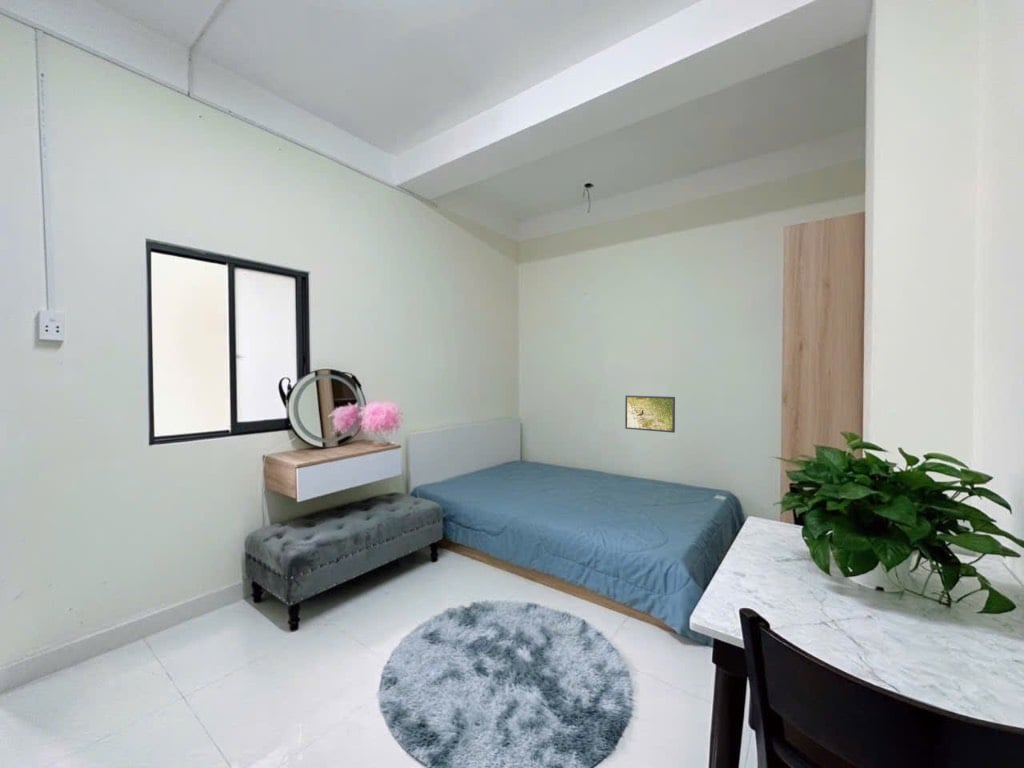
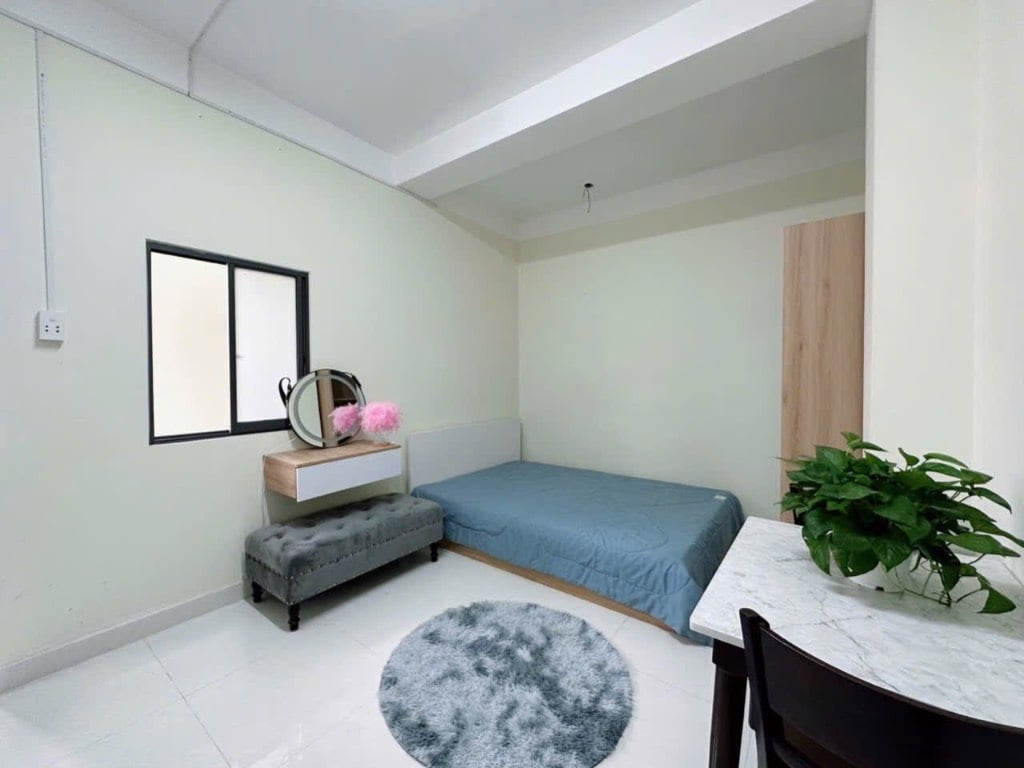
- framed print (649, 413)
